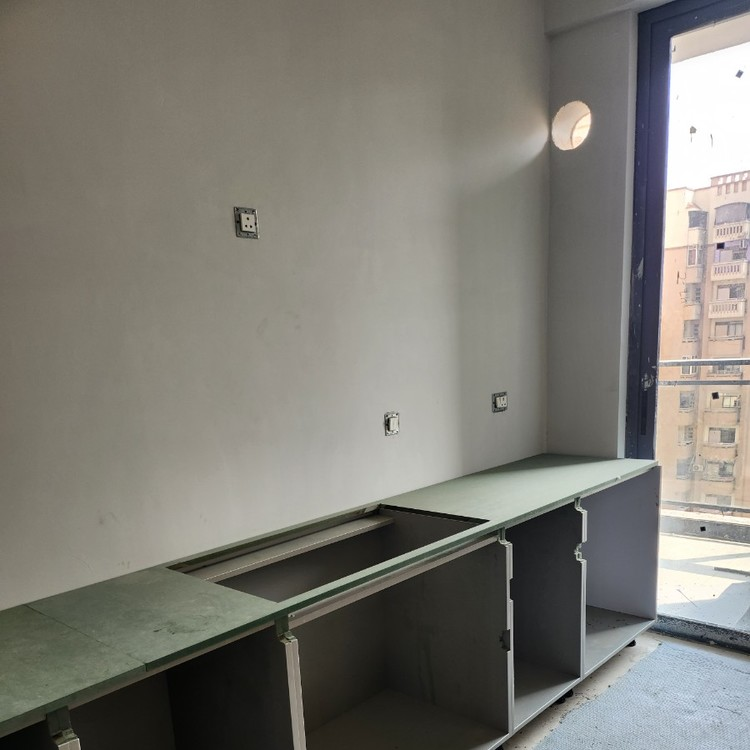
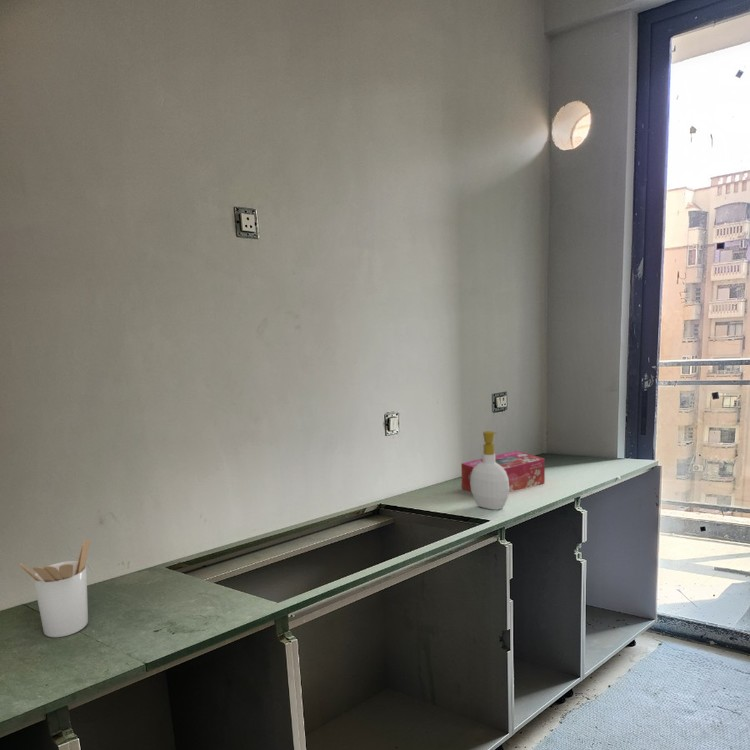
+ utensil holder (60, 590)
+ soap bottle (489, 469)
+ tissue box (506, 473)
